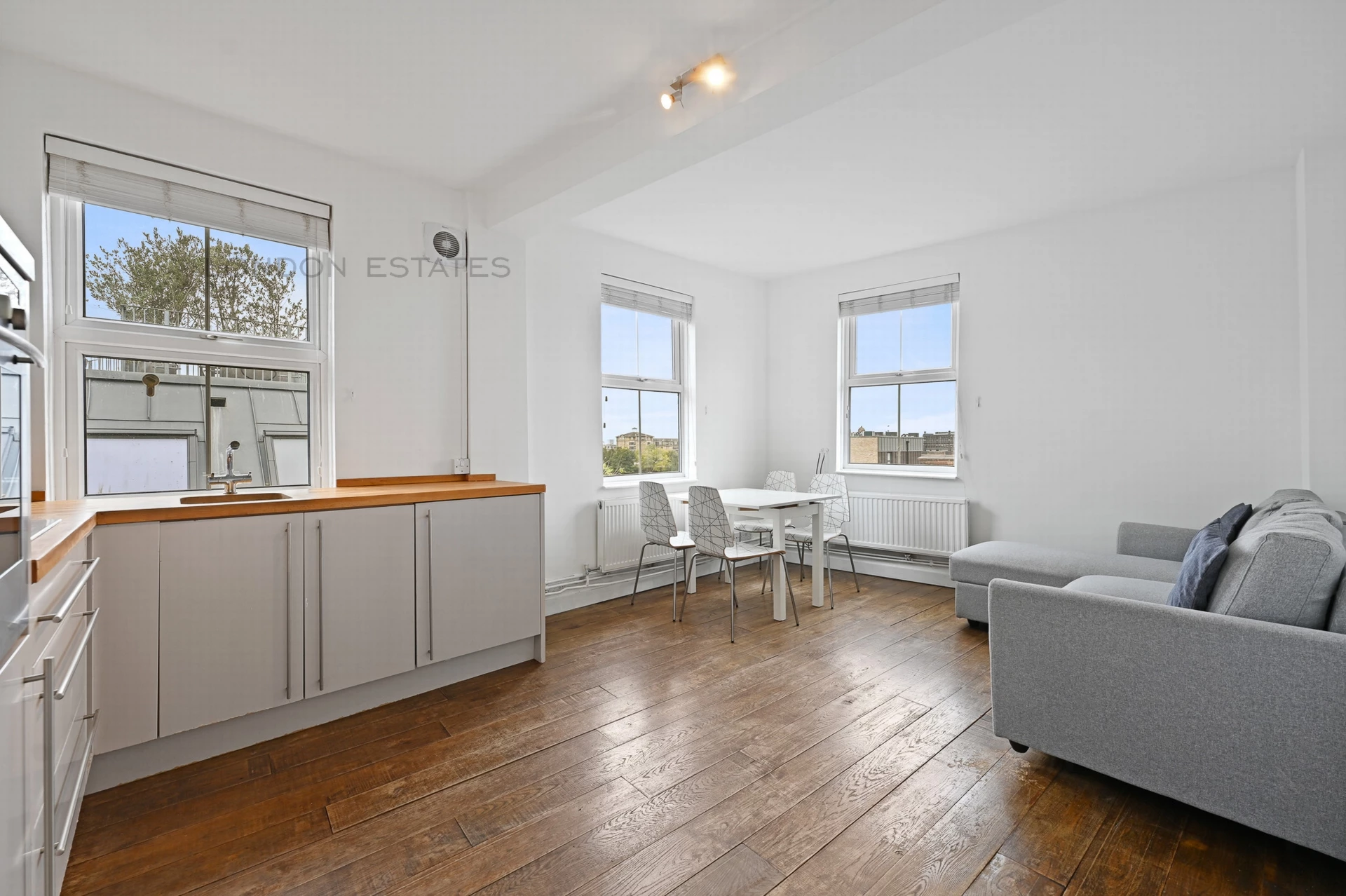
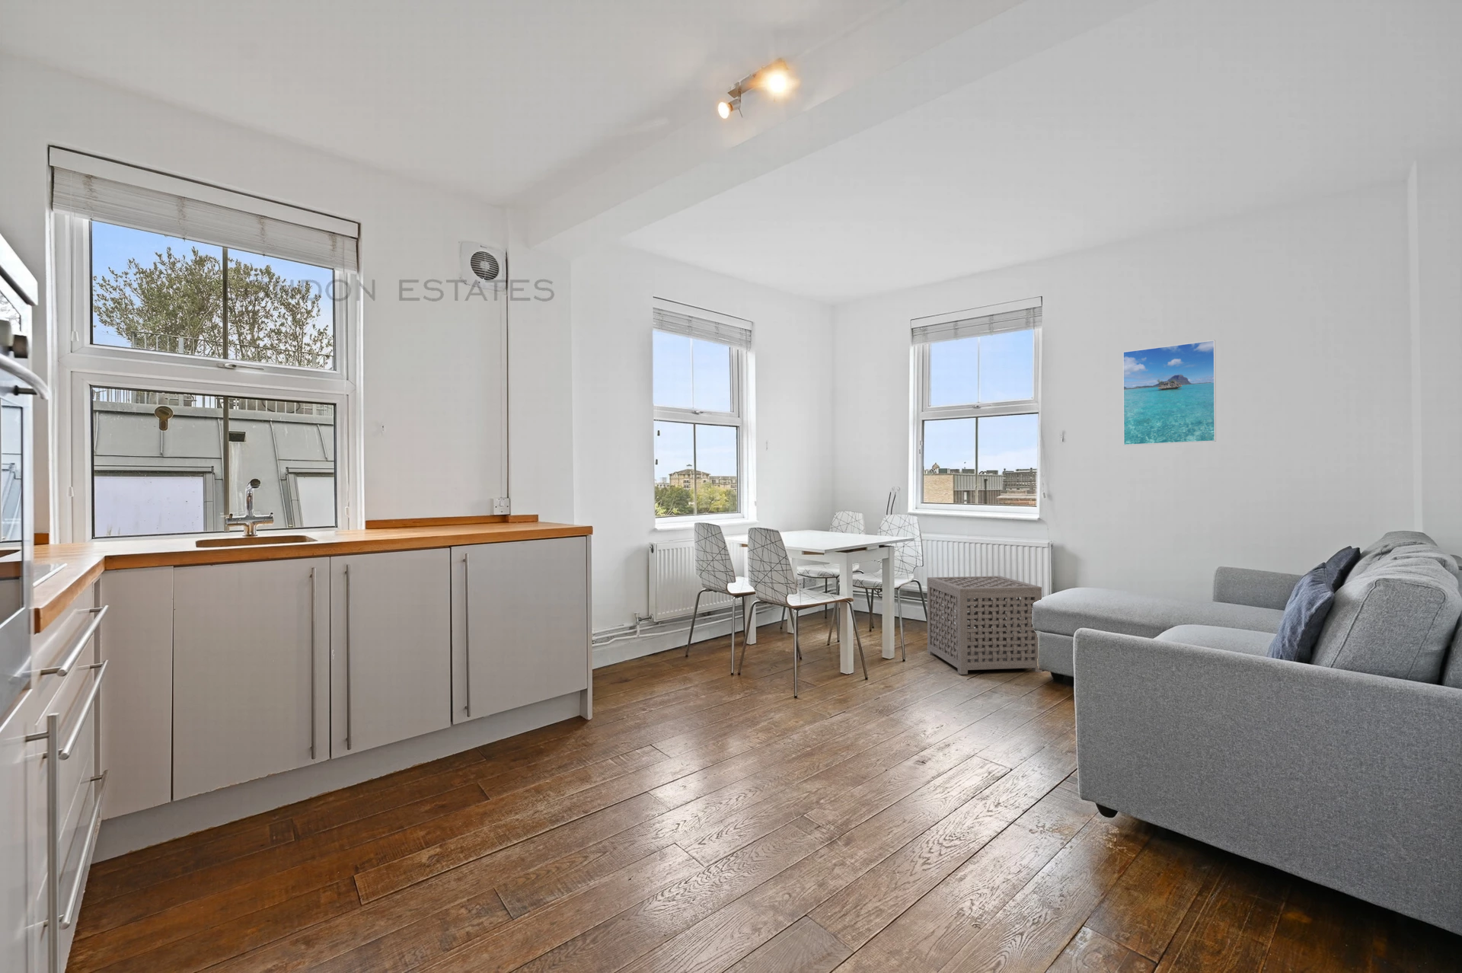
+ side table (982, 621)
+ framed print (1168, 394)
